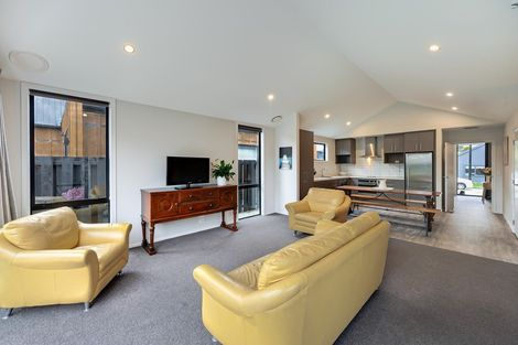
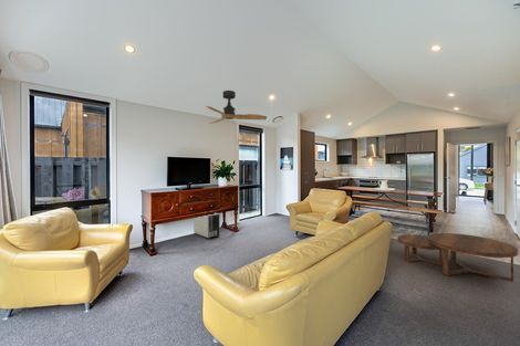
+ air purifier (206, 223)
+ ceiling fan (235, 108)
+ coffee table (450, 252)
